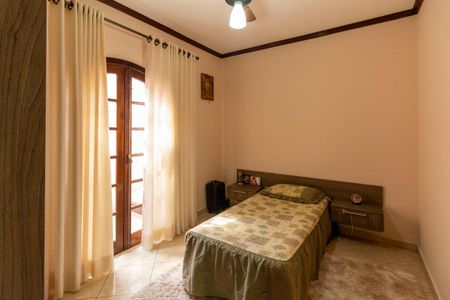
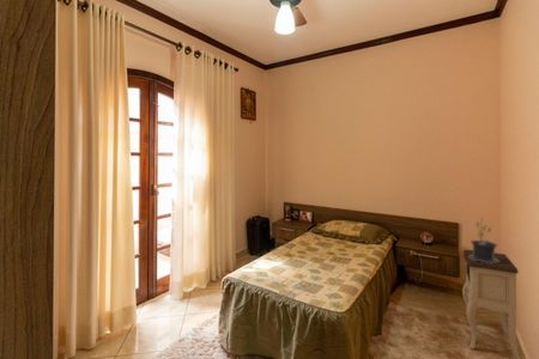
+ nightstand (487, 298)
+ potted plant (484, 237)
